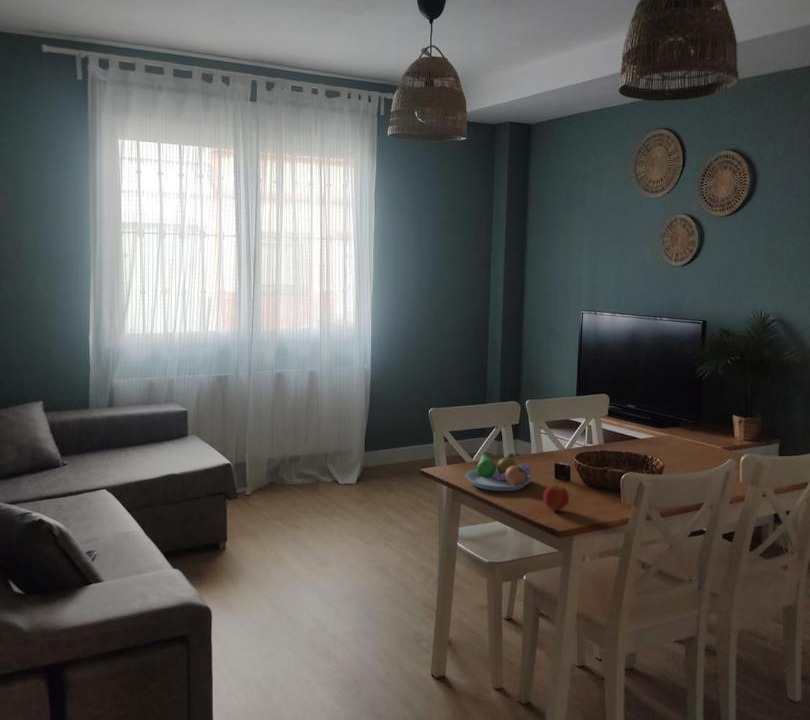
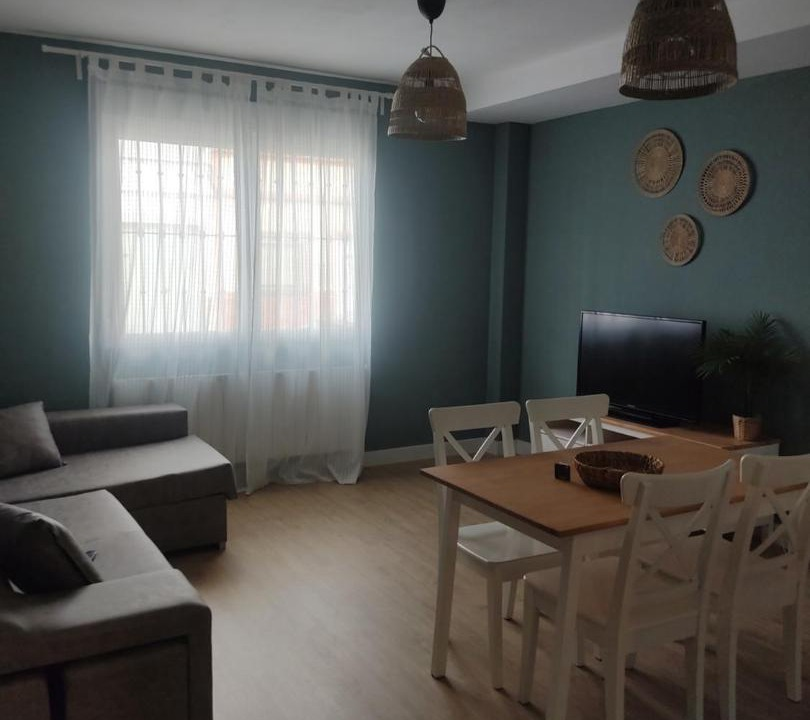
- apple (556, 497)
- fruit bowl (498, 469)
